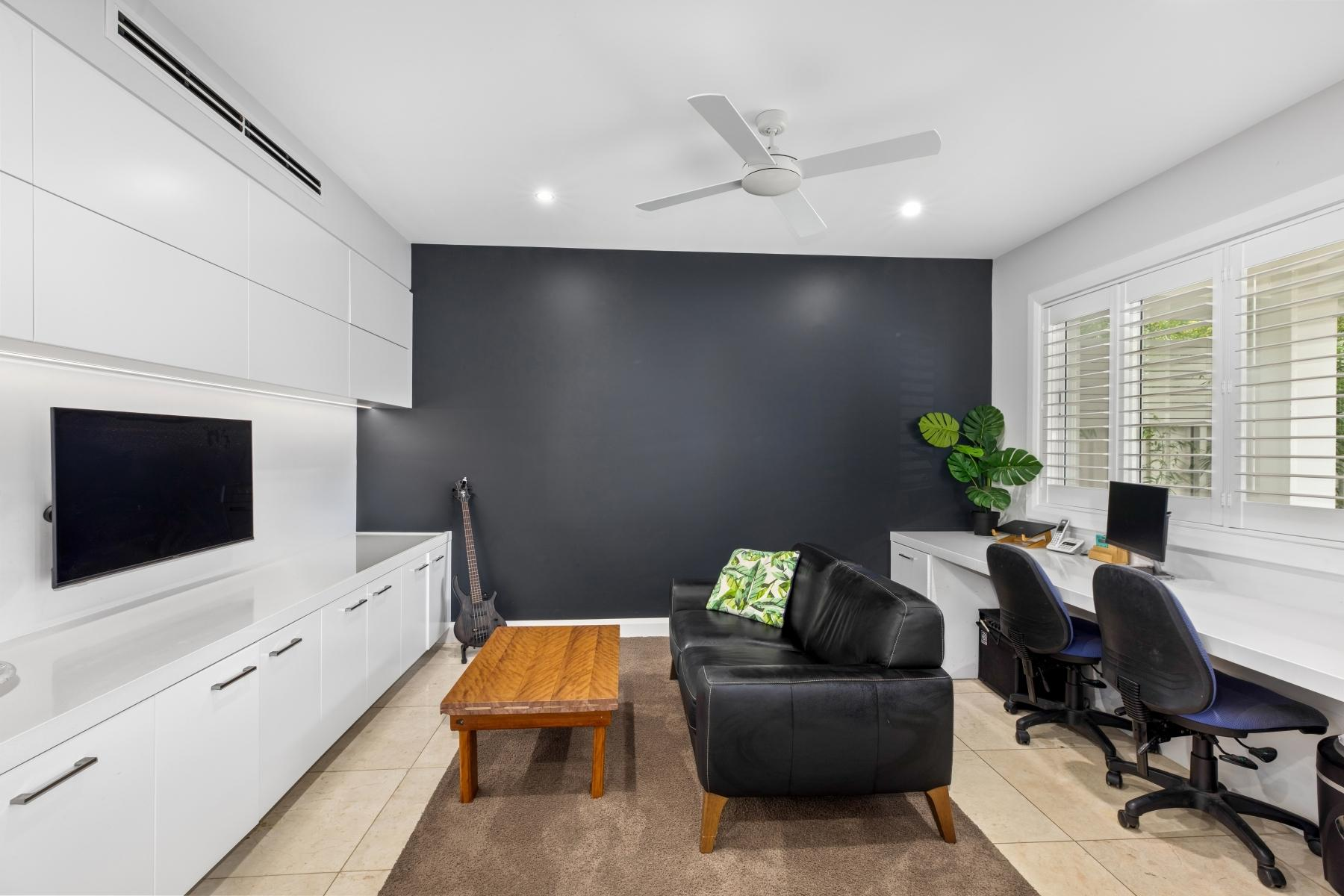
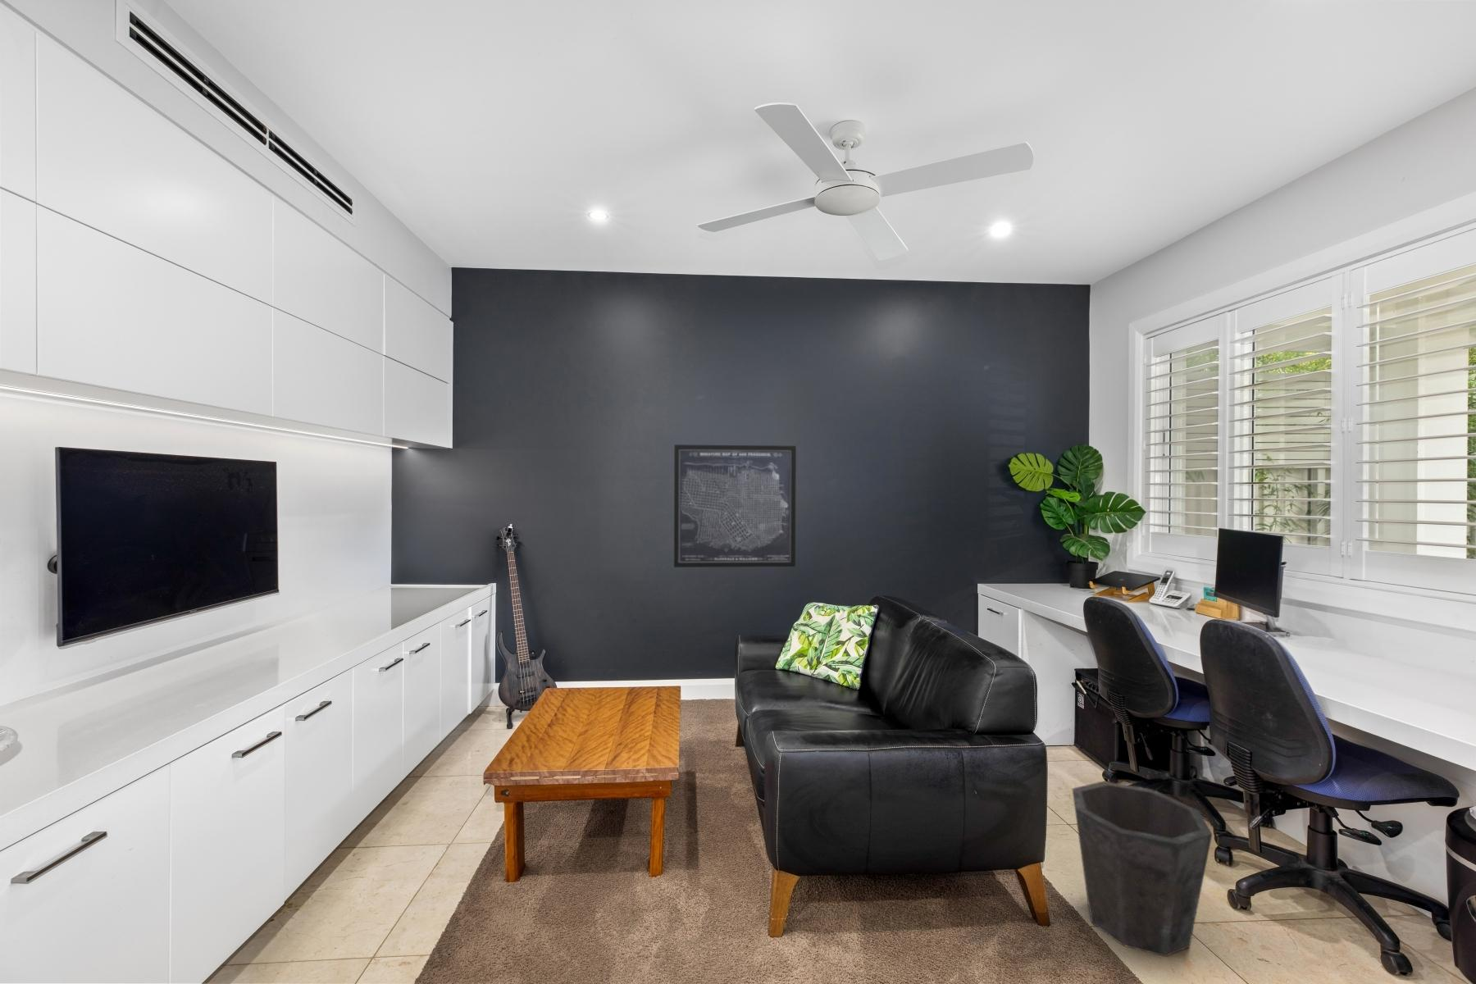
+ wall art (735, 506)
+ waste bin (1137, 865)
